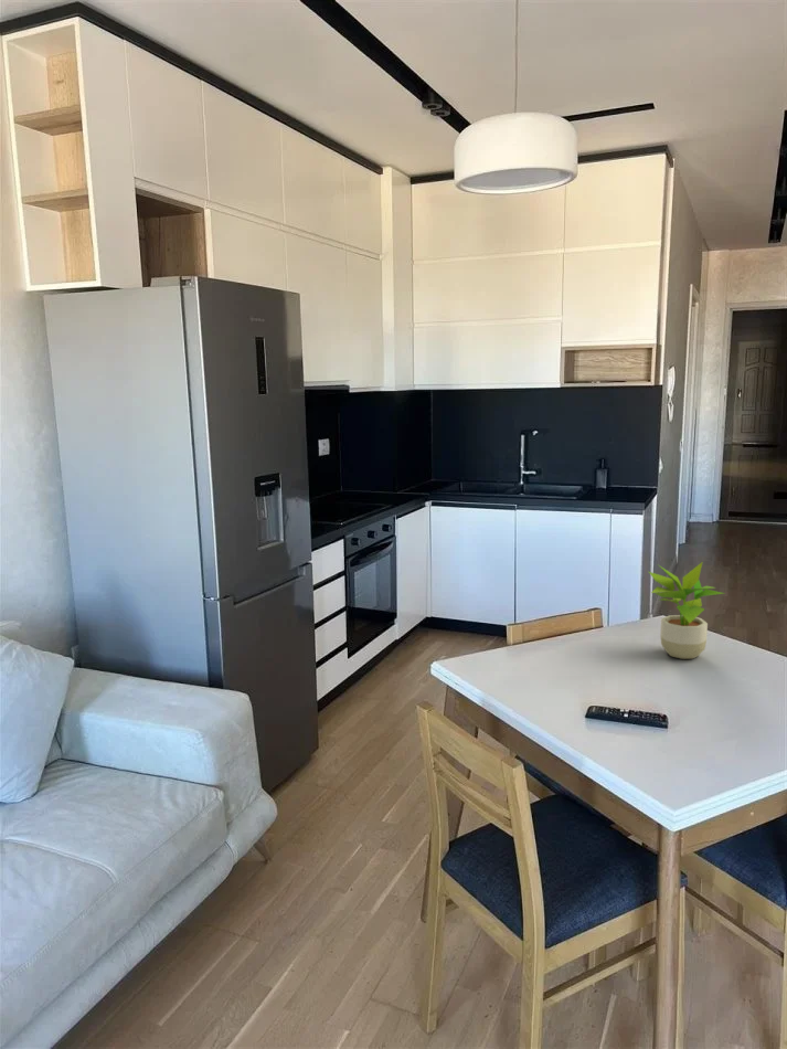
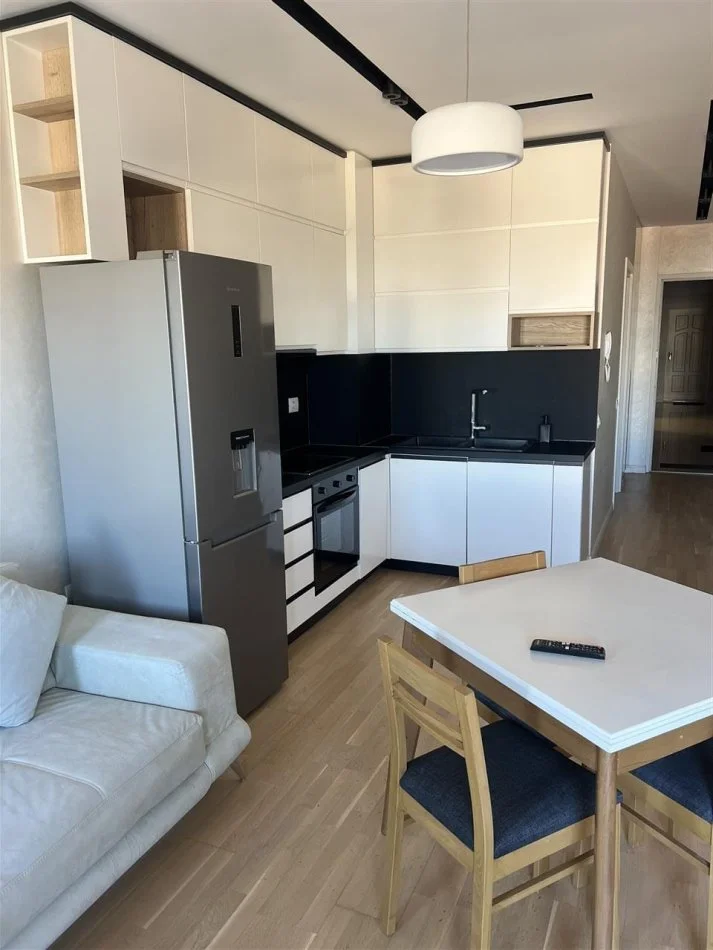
- potted plant (679, 610)
